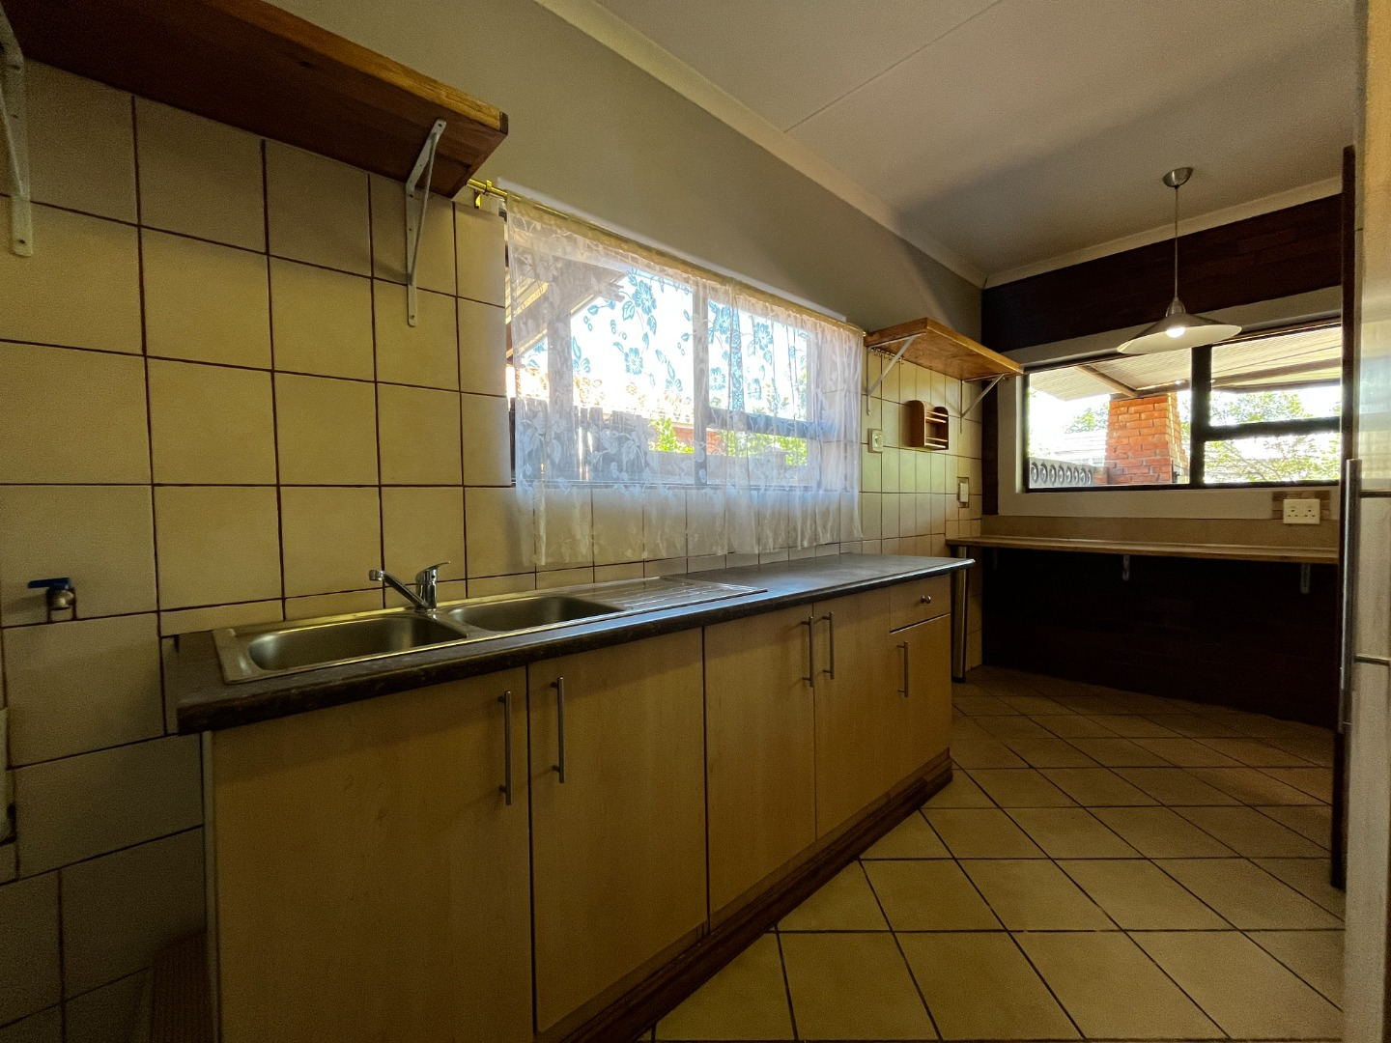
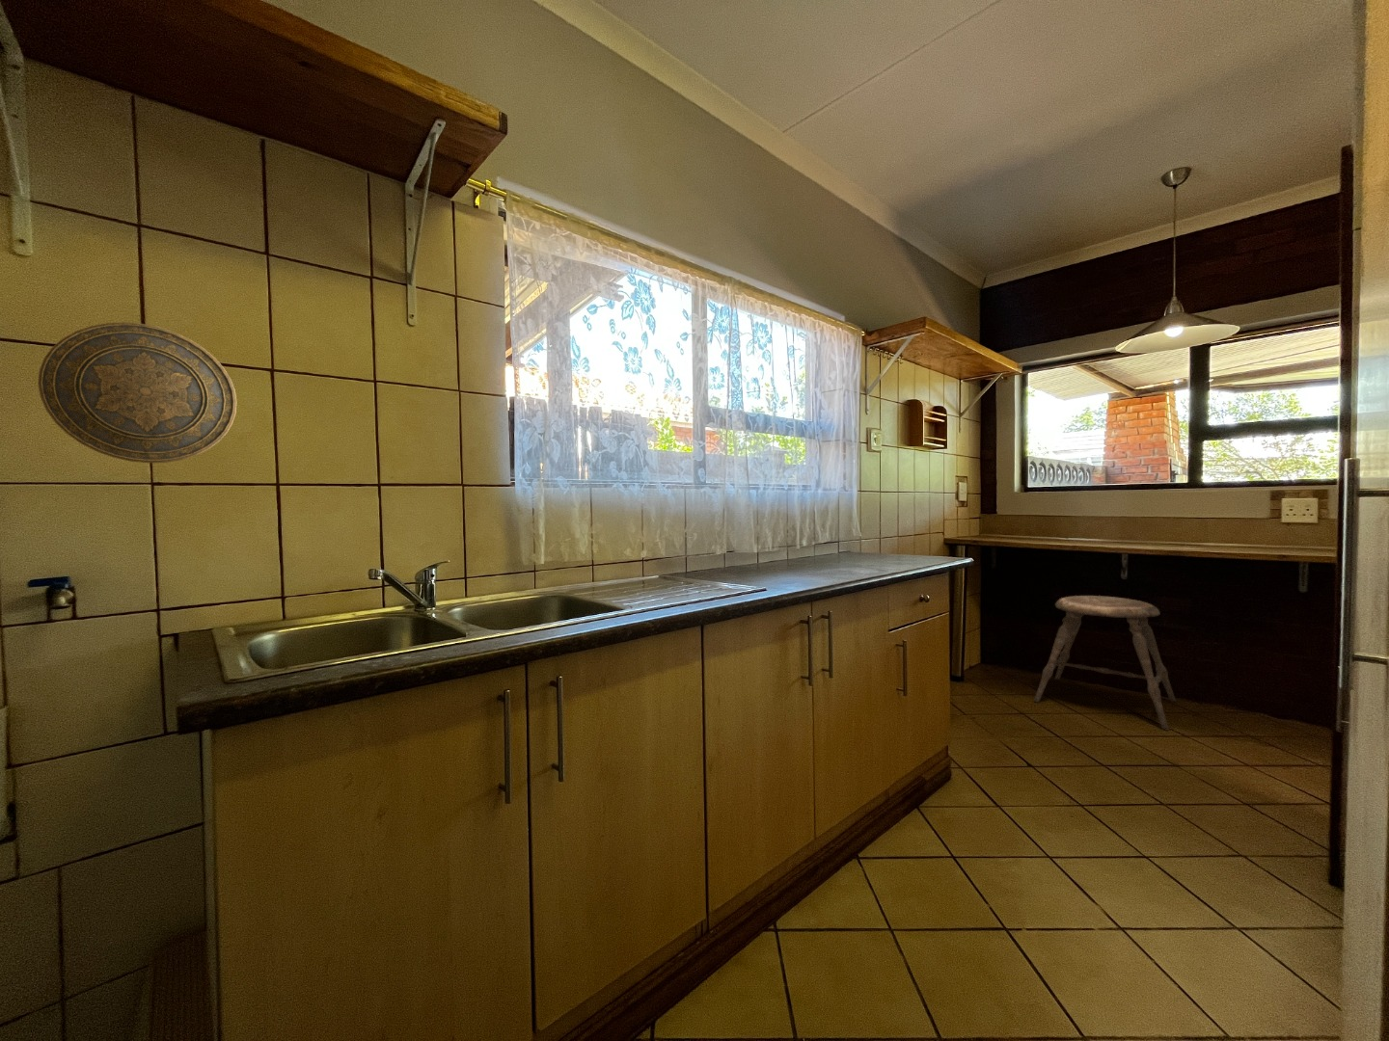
+ decorative plate (144, 393)
+ stool (1105, 668)
